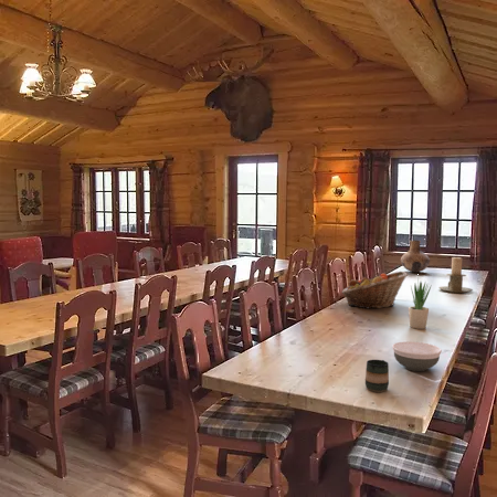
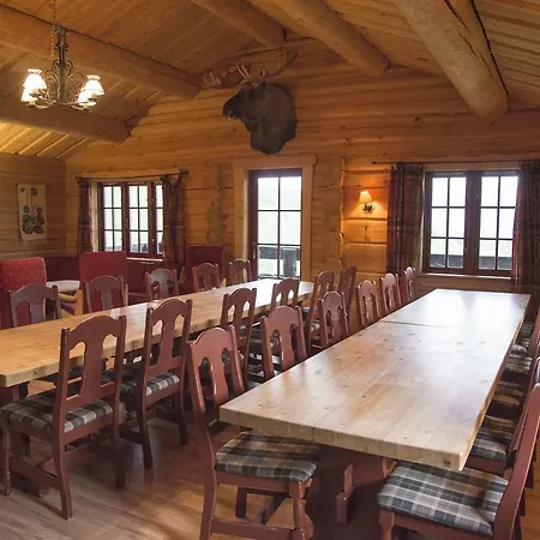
- bowl (415, 357)
- potted plant (420, 300)
- mug (378, 373)
- vase (415, 256)
- candle holder (456, 274)
- fruit basket (373, 287)
